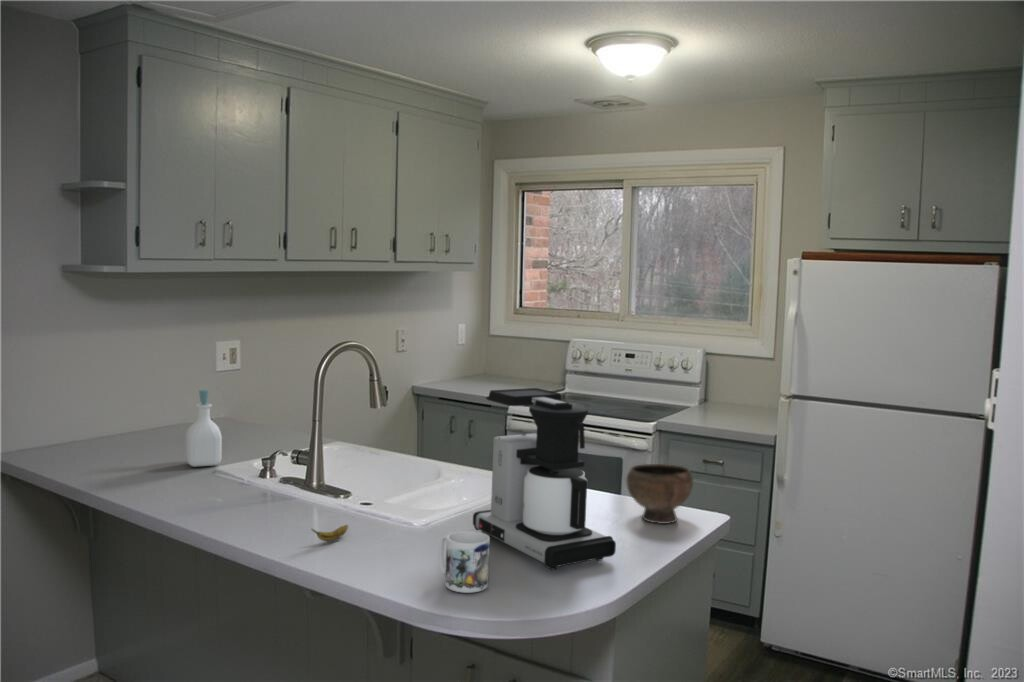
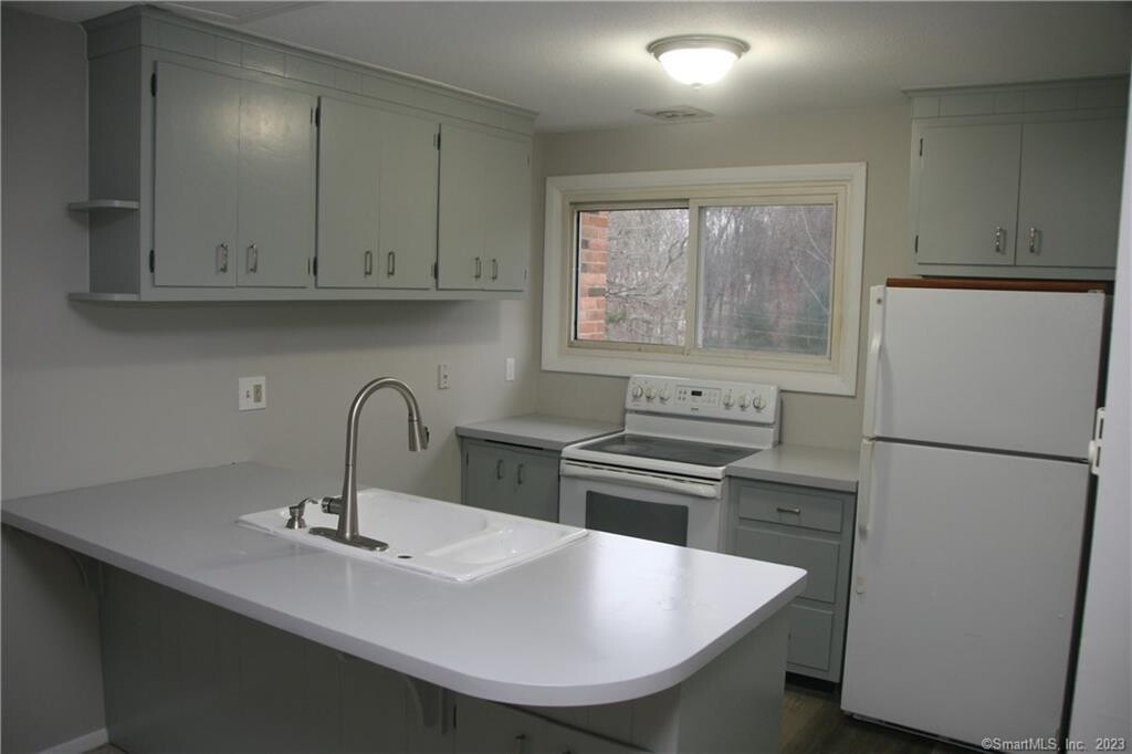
- mug (461, 559)
- soap bottle (203, 427)
- coffee maker (543, 472)
- bowl (658, 493)
- banana (332, 532)
